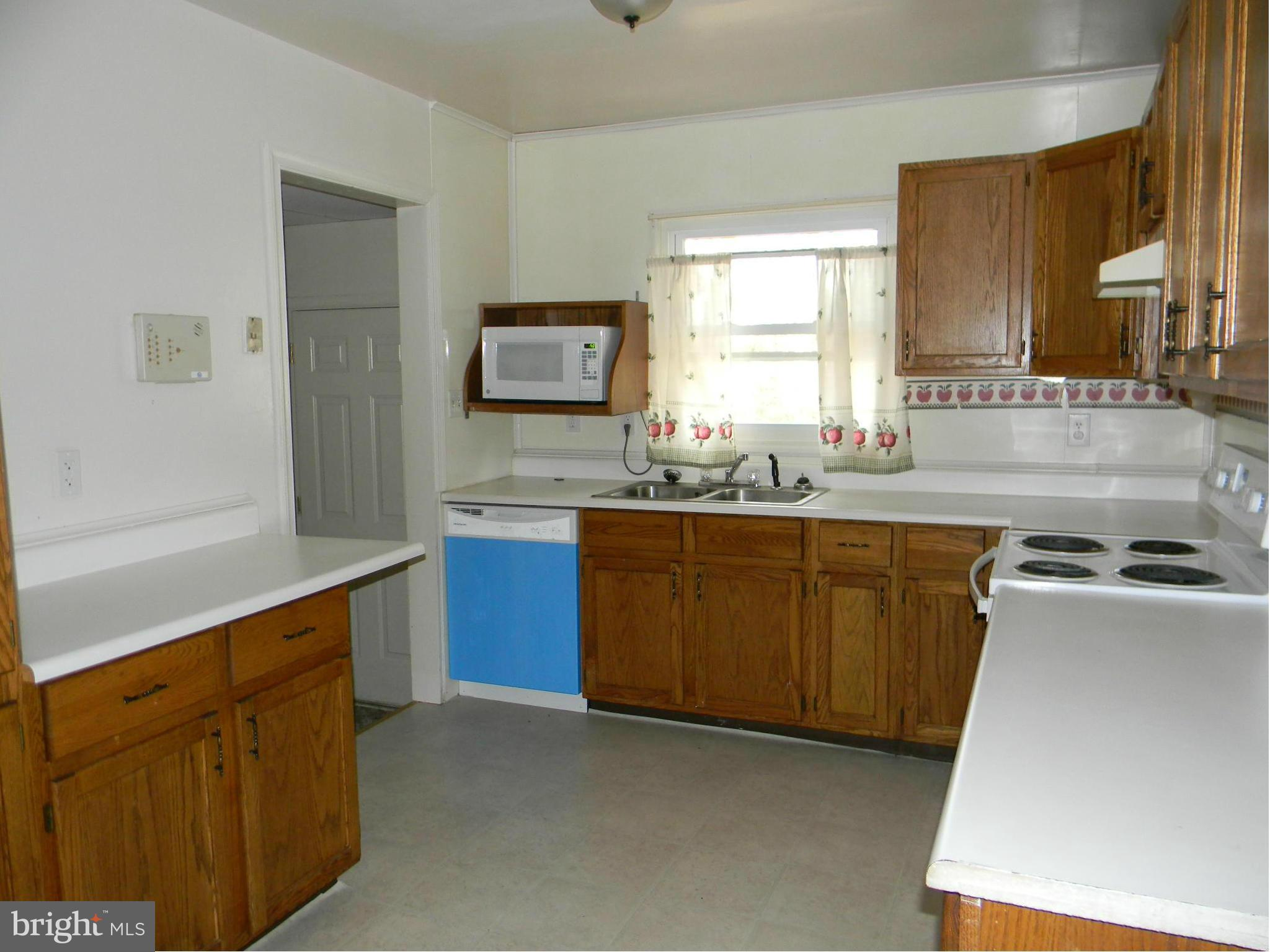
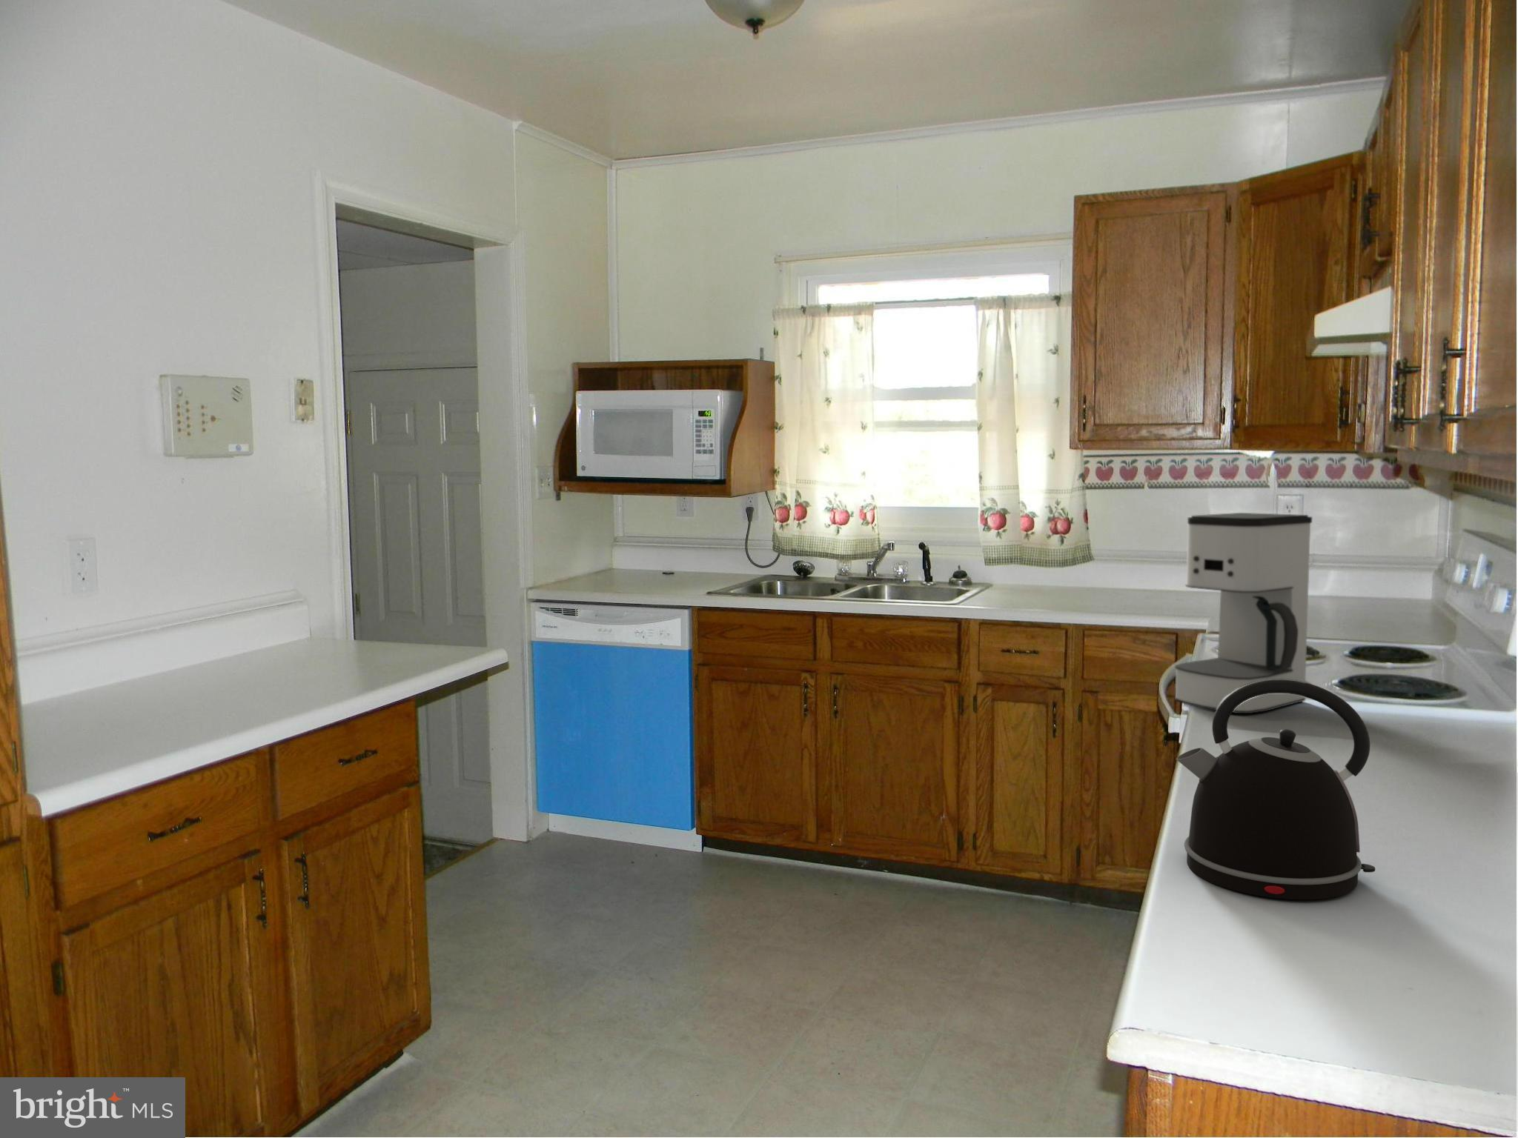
+ coffee maker (1245, 610)
+ kettle (1274, 775)
